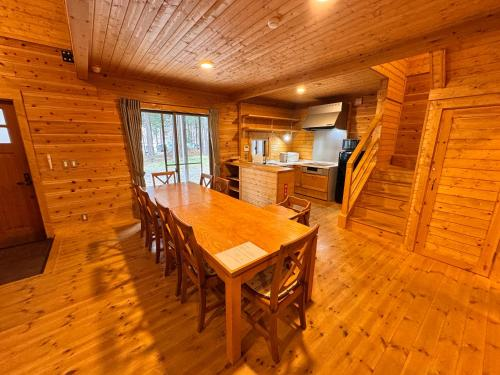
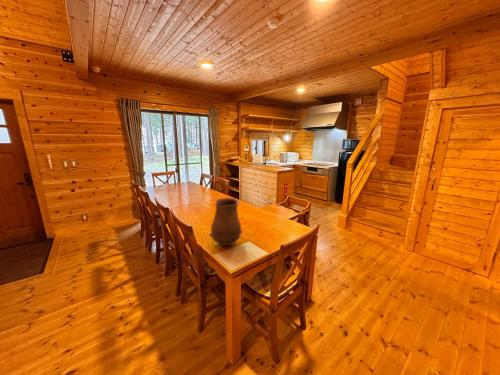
+ vase (226, 222)
